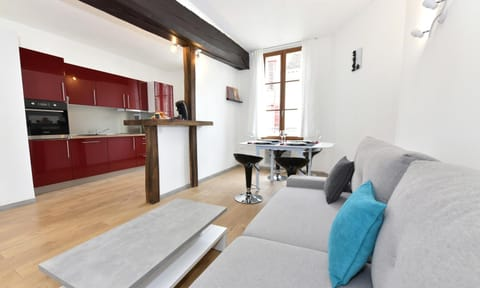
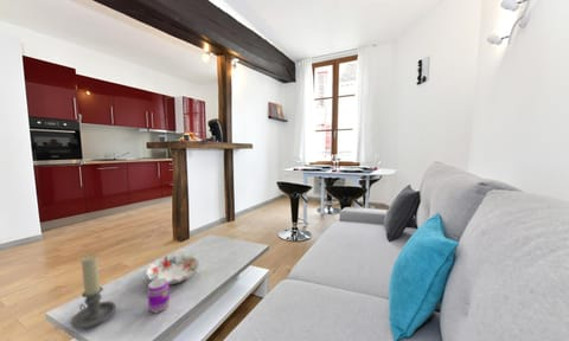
+ decorative bowl (174, 269)
+ beverage can (158, 295)
+ candle holder (90, 287)
